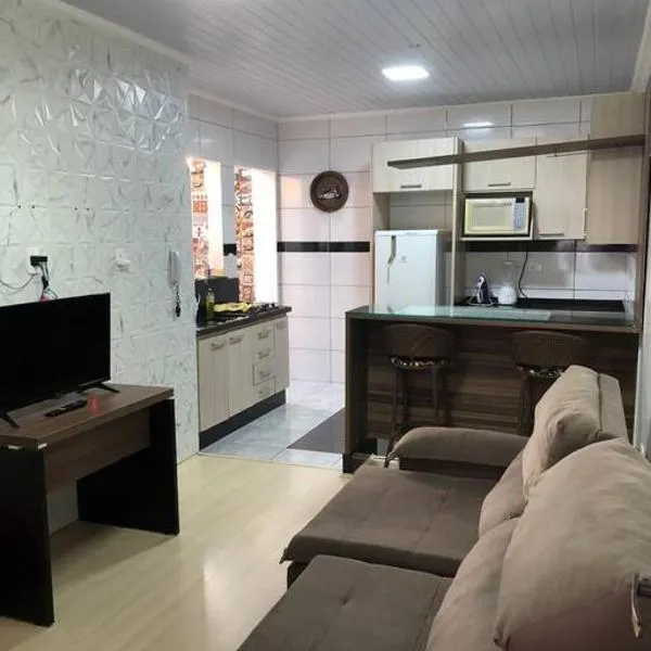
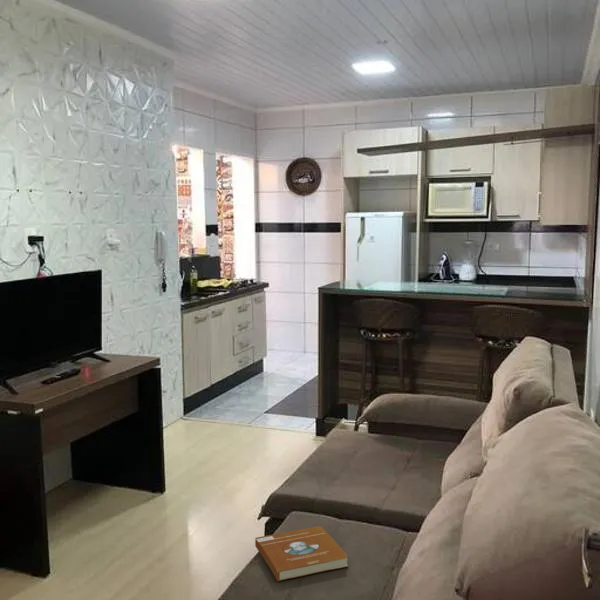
+ book (300, 551)
